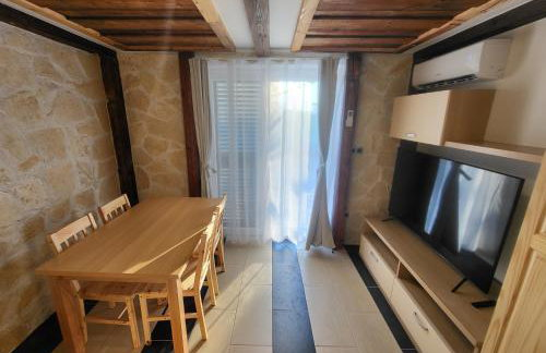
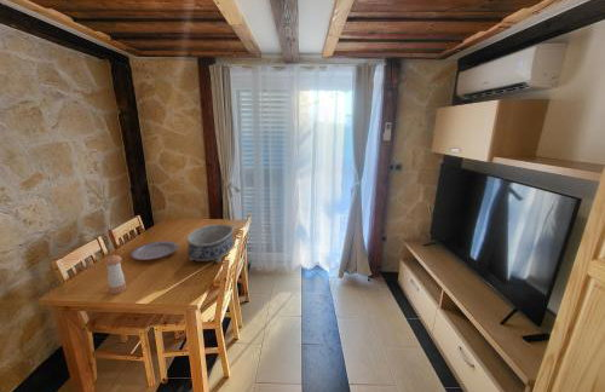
+ plate (155, 250)
+ pepper shaker (115, 272)
+ decorative bowl (211, 242)
